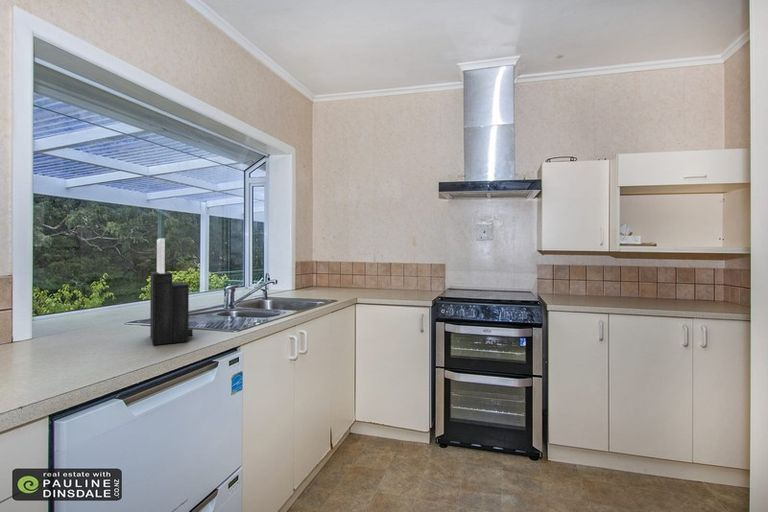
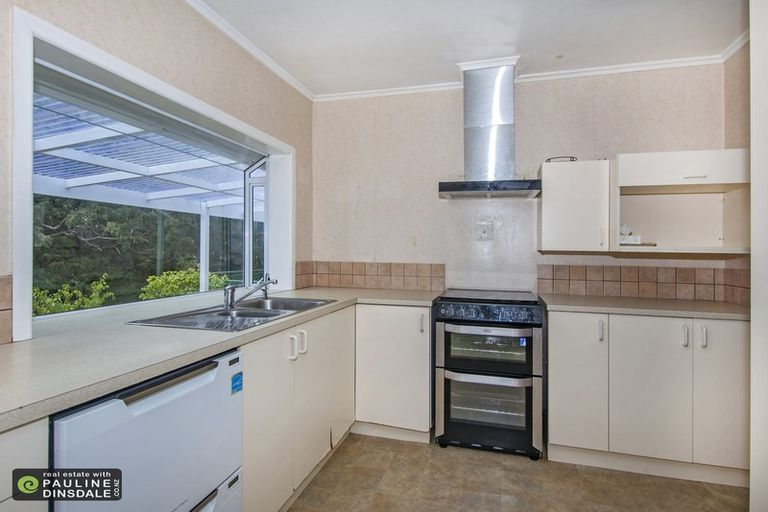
- knife block (172, 288)
